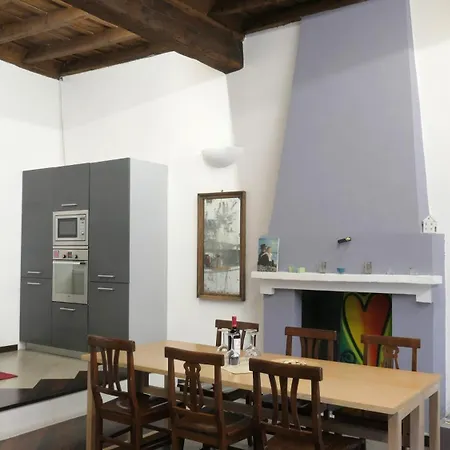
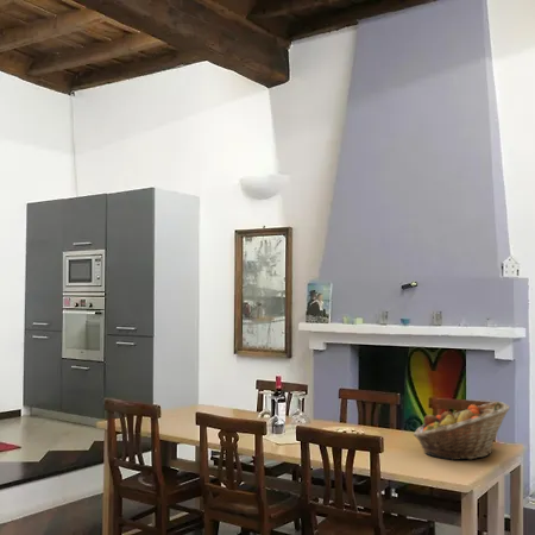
+ fruit basket (461, 427)
